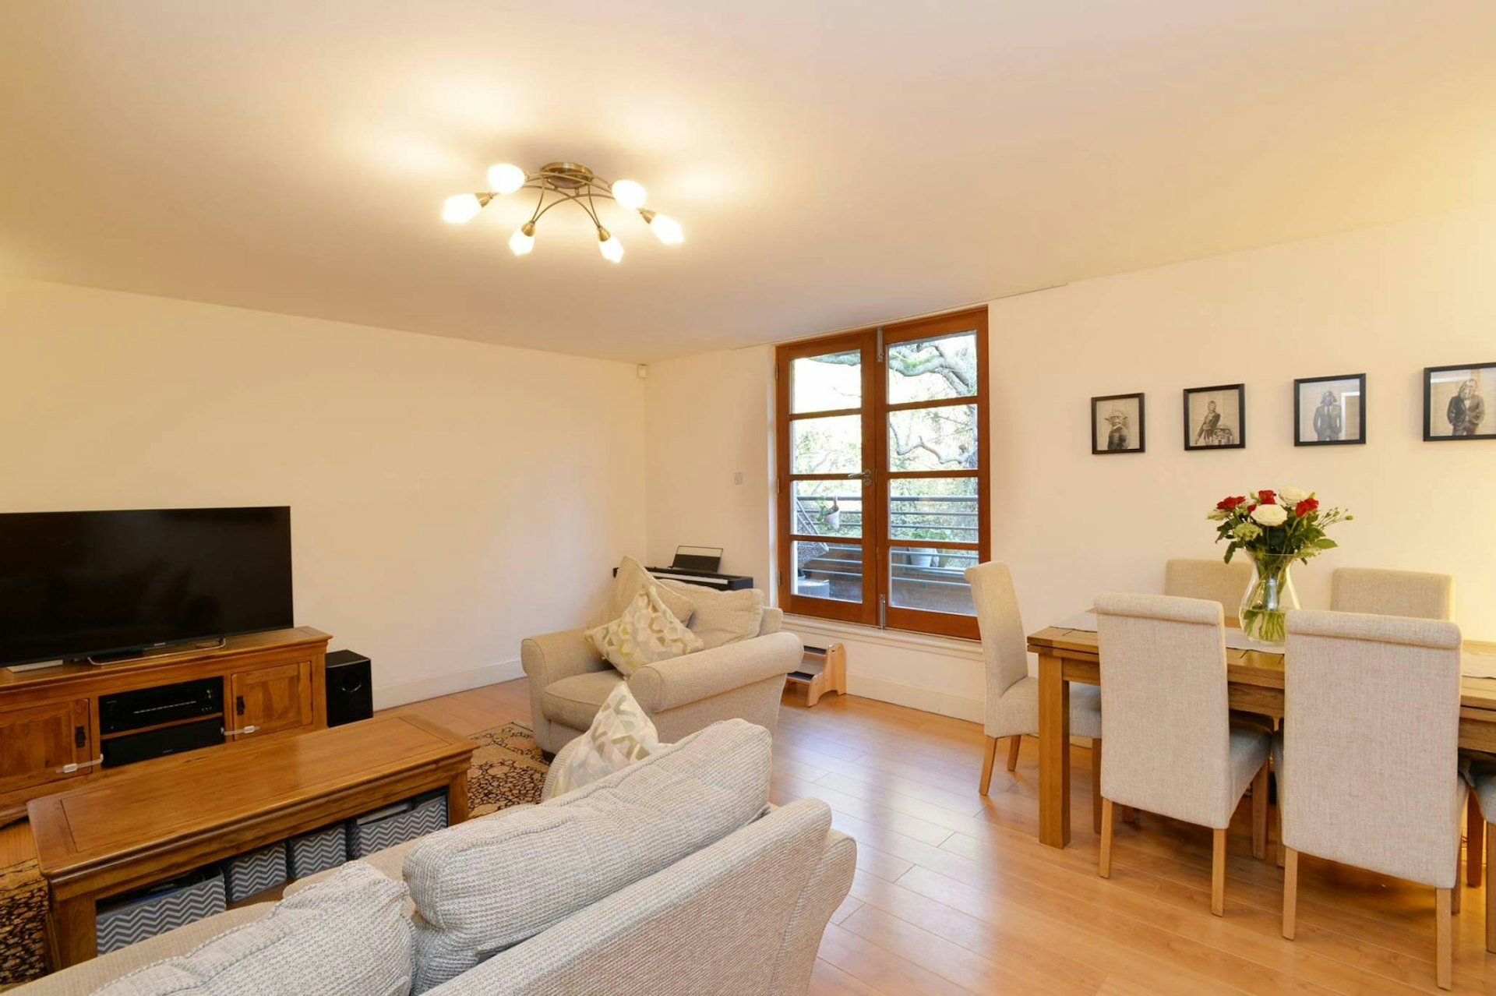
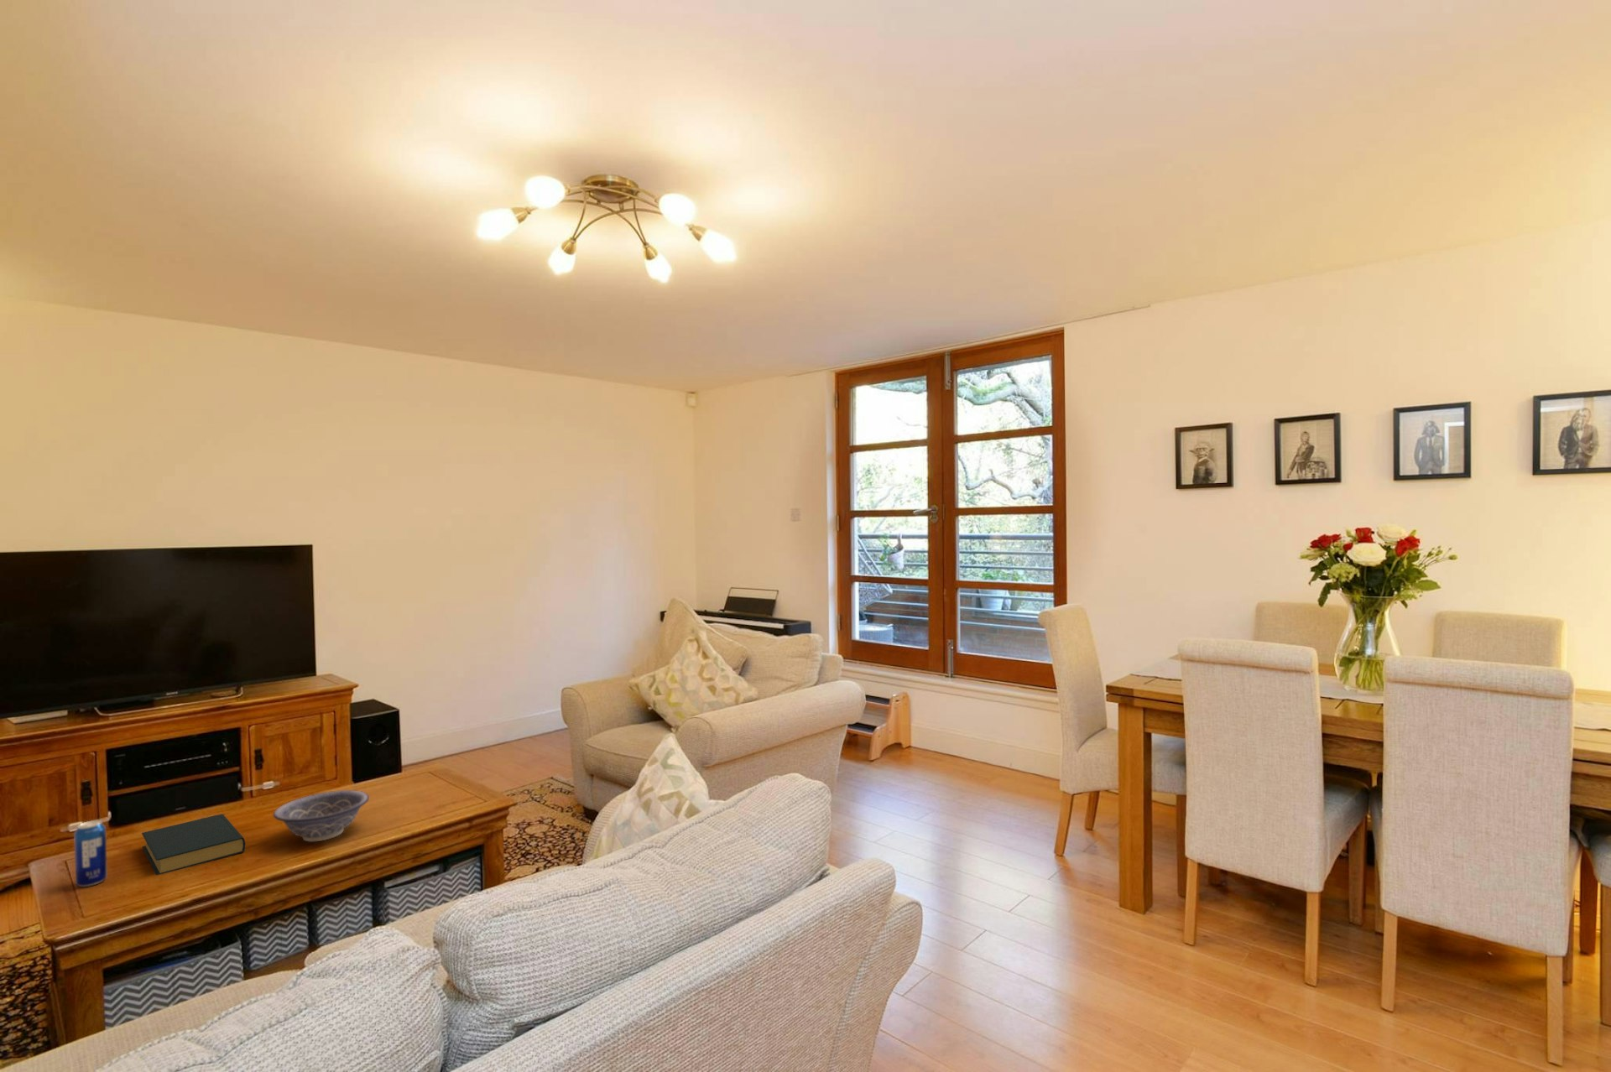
+ hardback book (193, 842)
+ decorative bowl (322, 820)
+ beverage can (91, 853)
